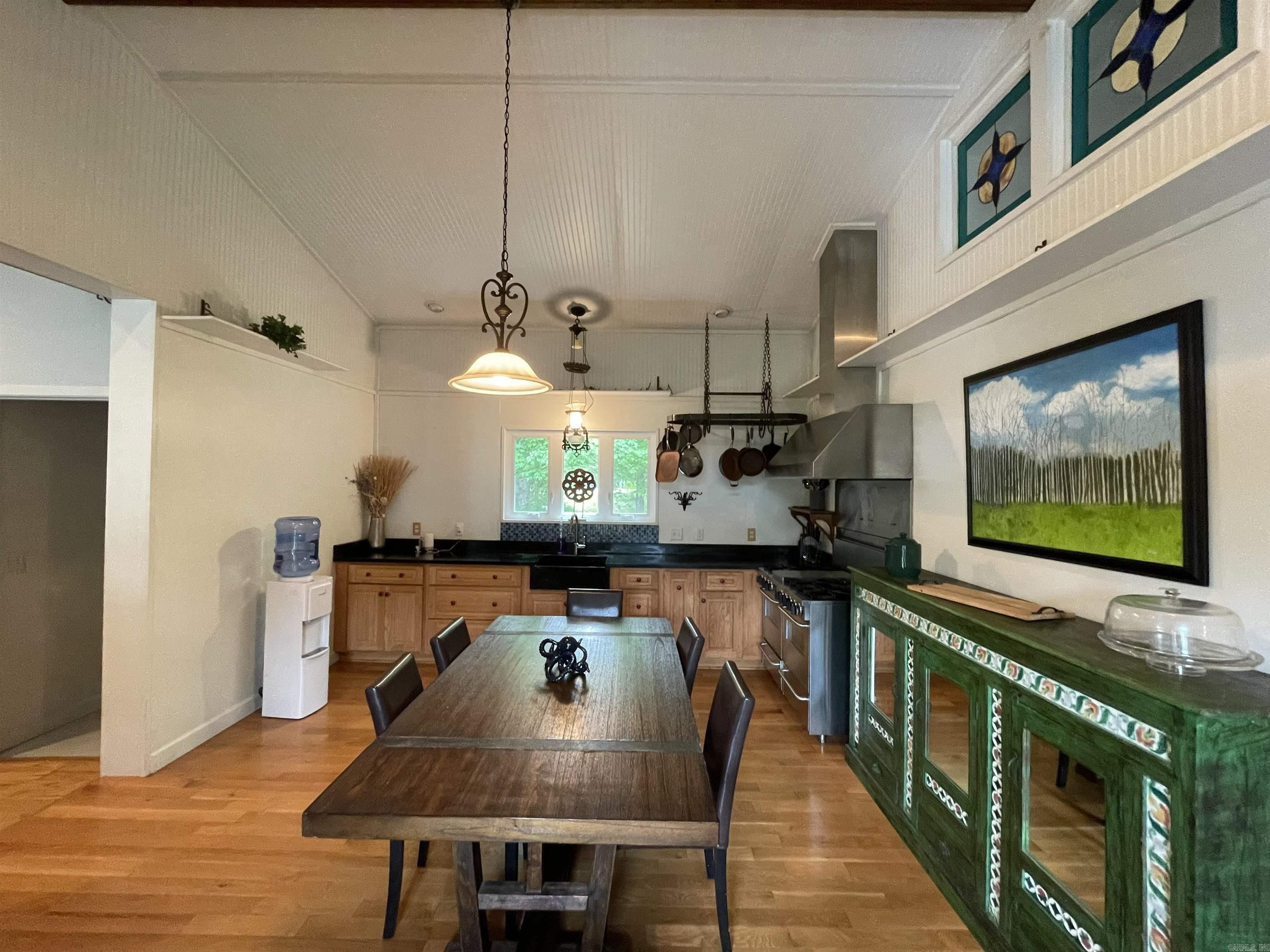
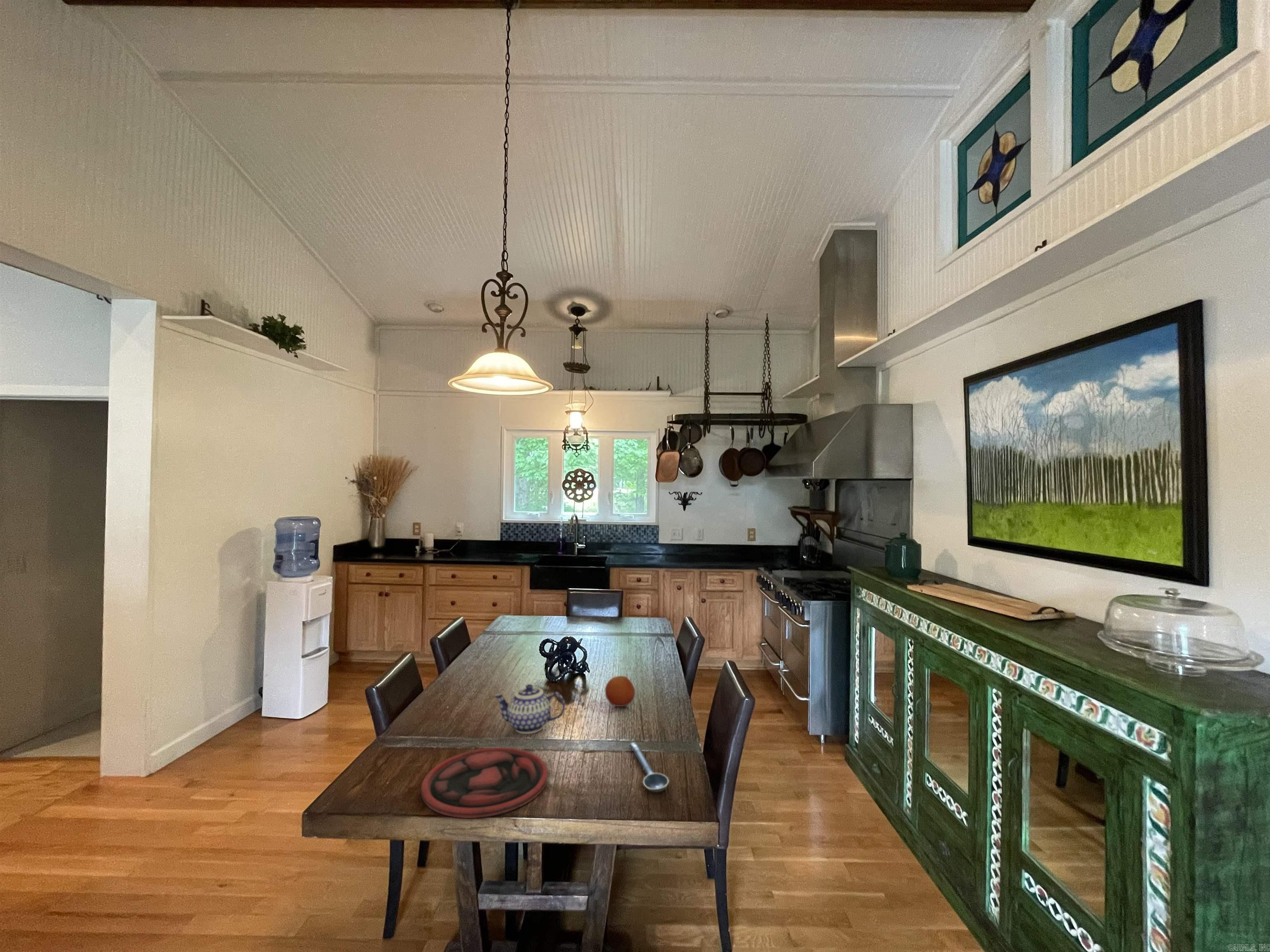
+ teapot (529, 706)
+ spoon (648, 764)
+ plate (486, 778)
+ fruit (620, 690)
